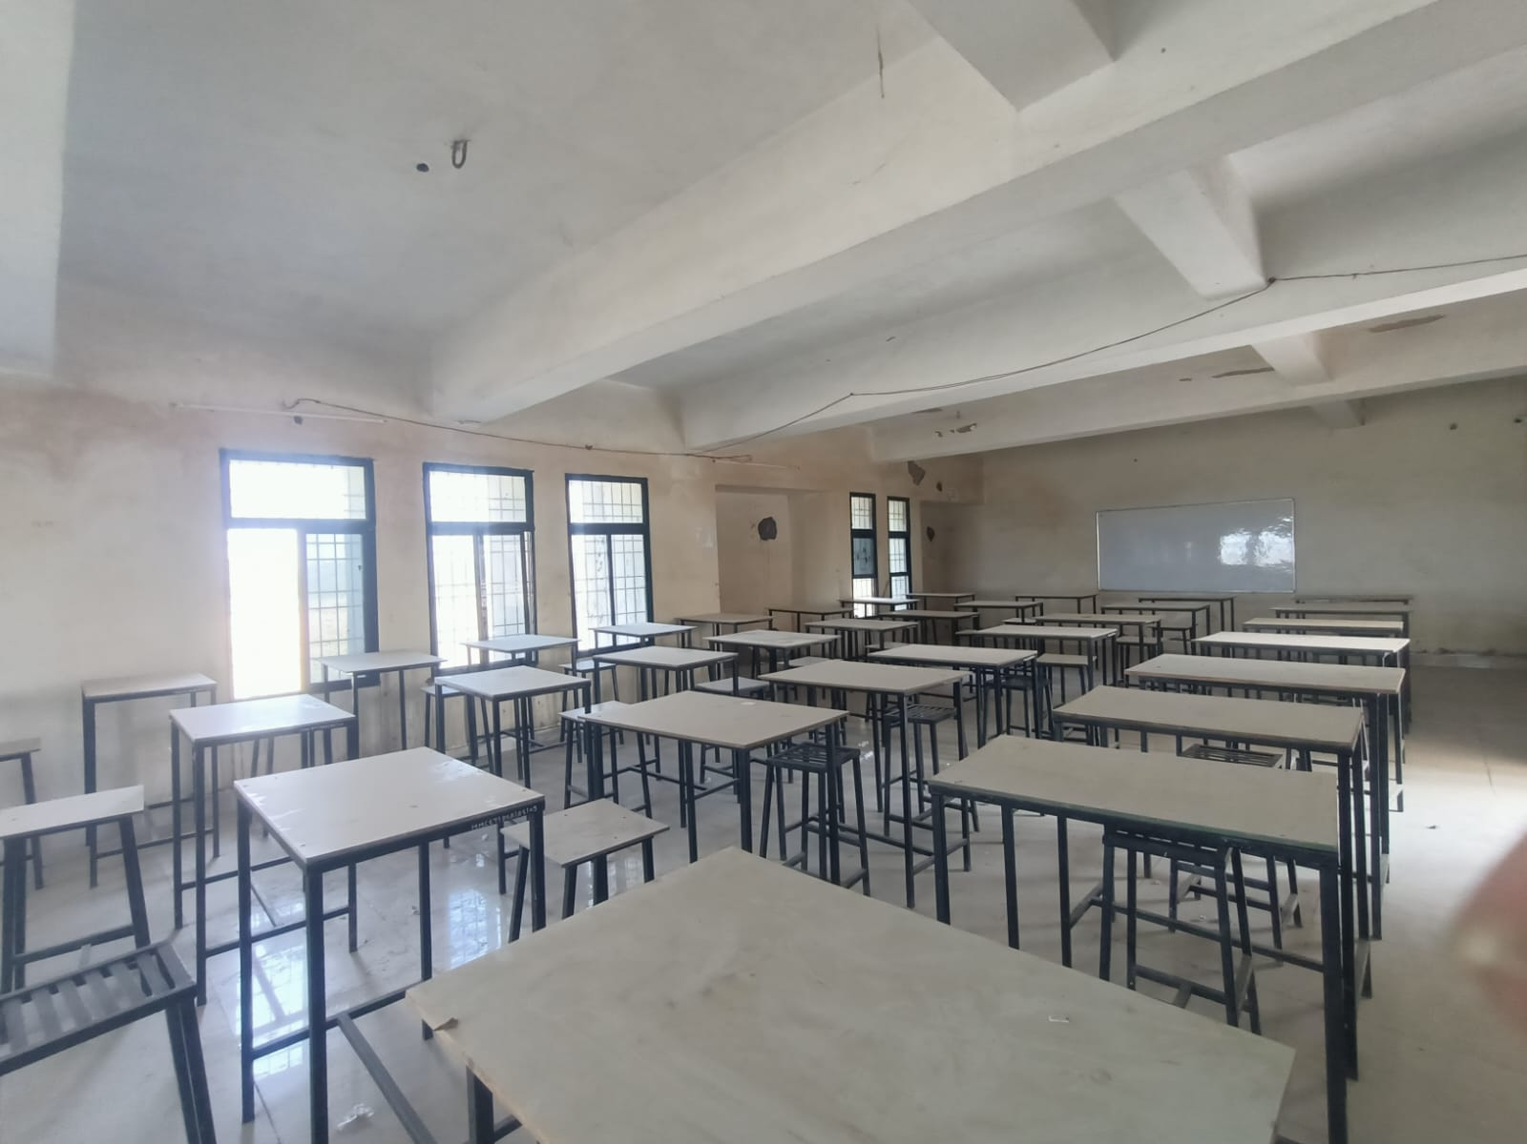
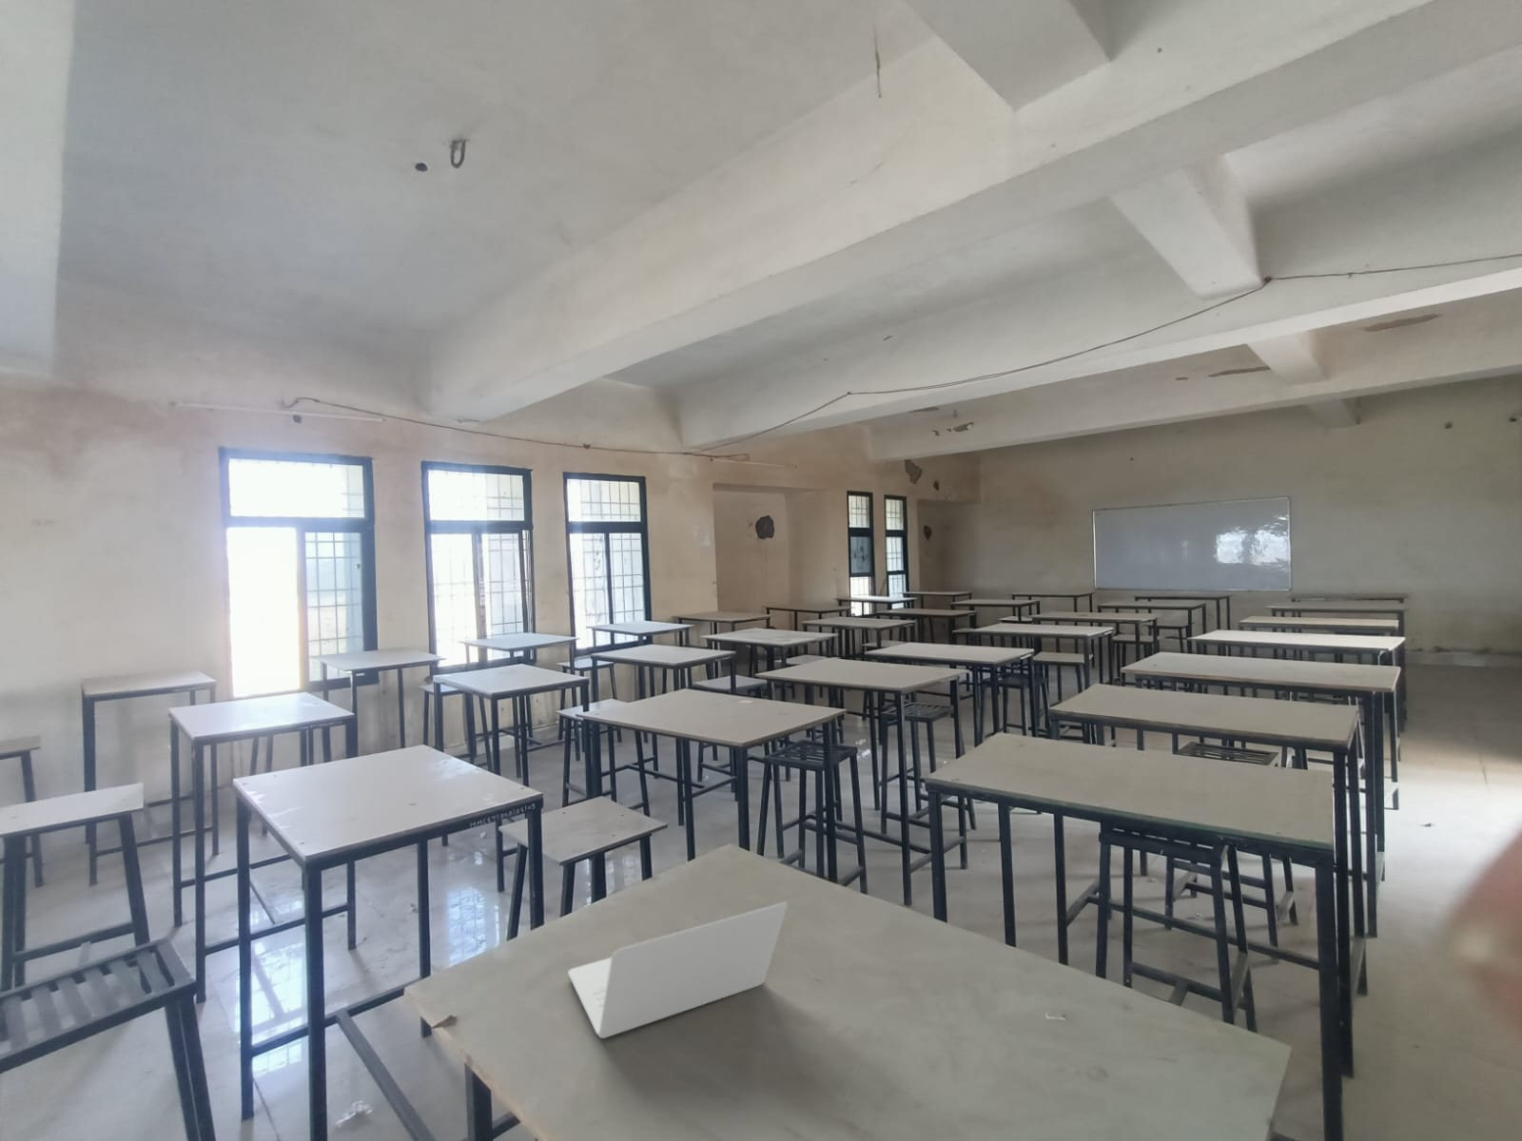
+ laptop (671, 934)
